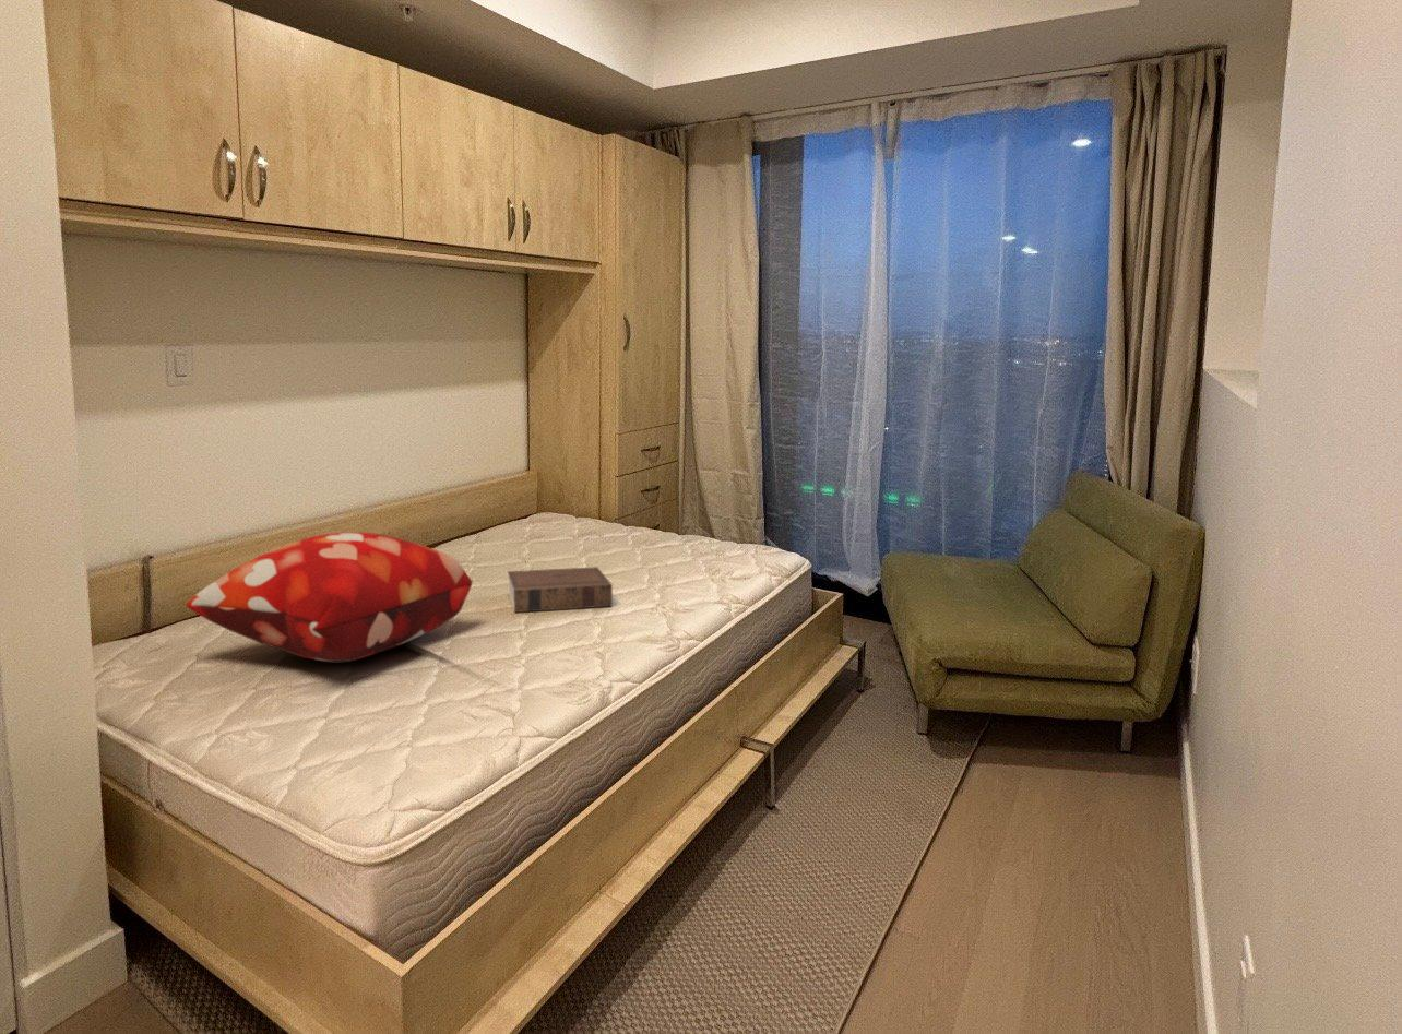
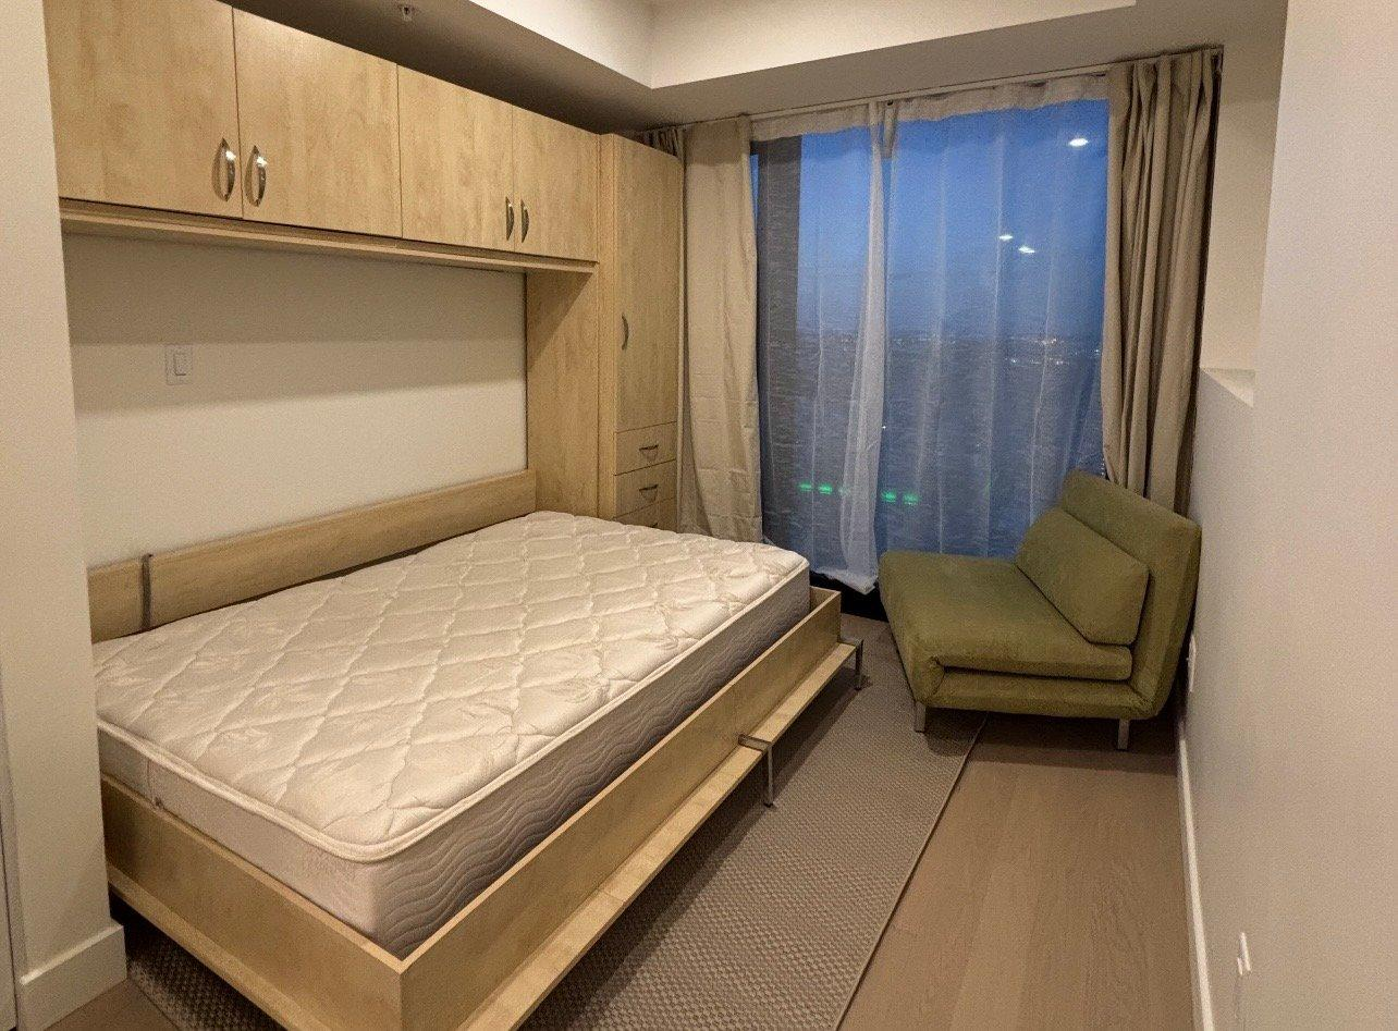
- book (558, 589)
- decorative pillow (340, 592)
